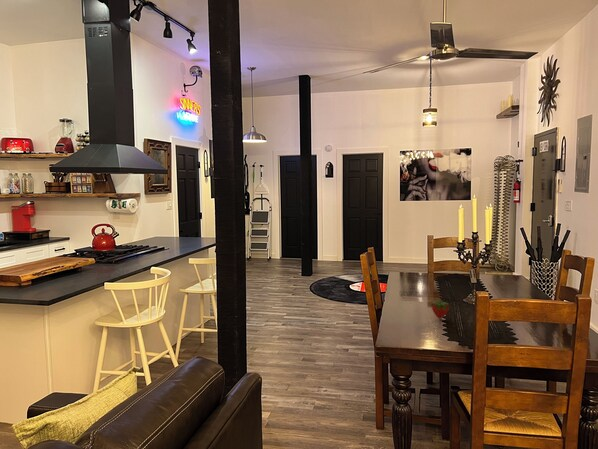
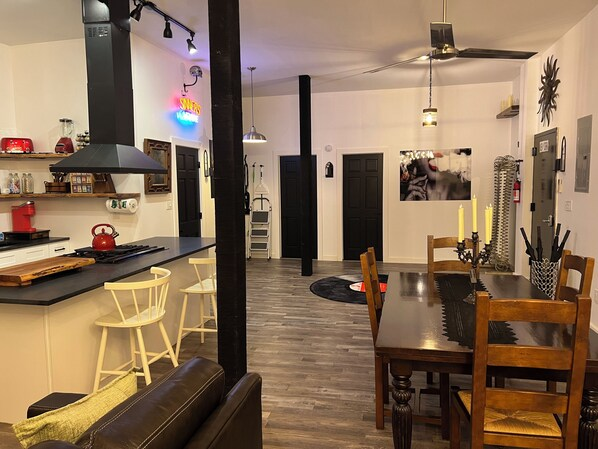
- fruit (440, 309)
